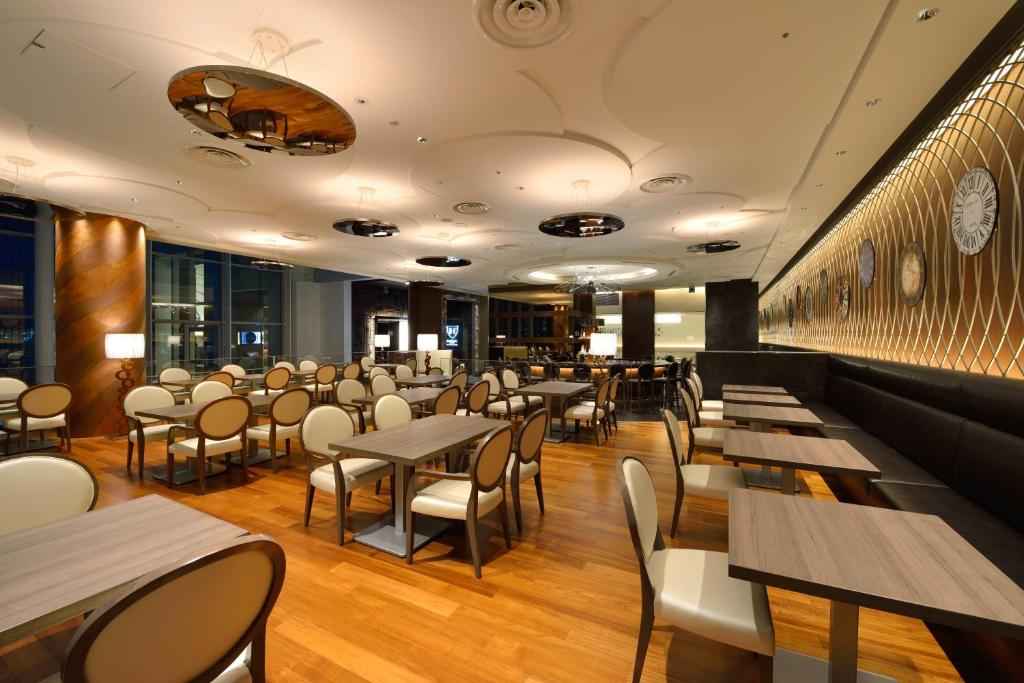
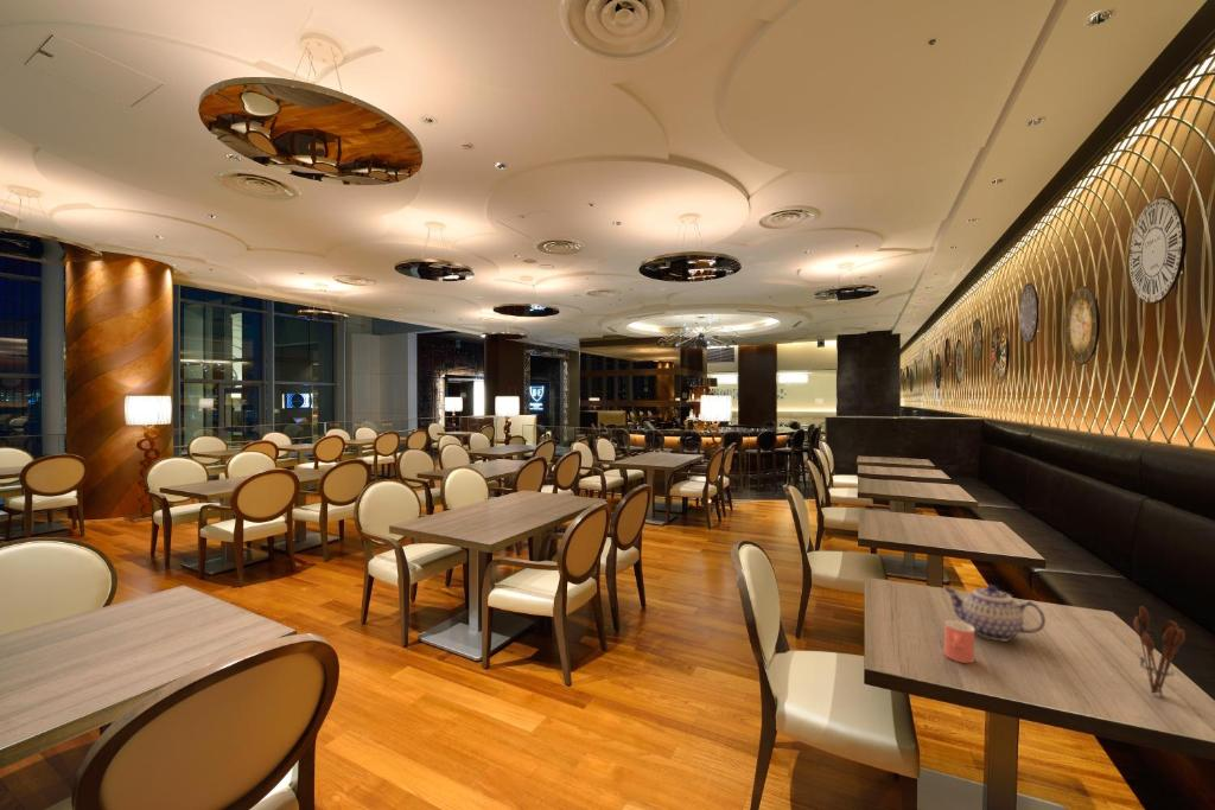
+ teapot (992, 608)
+ utensil holder (1152, 652)
+ cup (958, 643)
